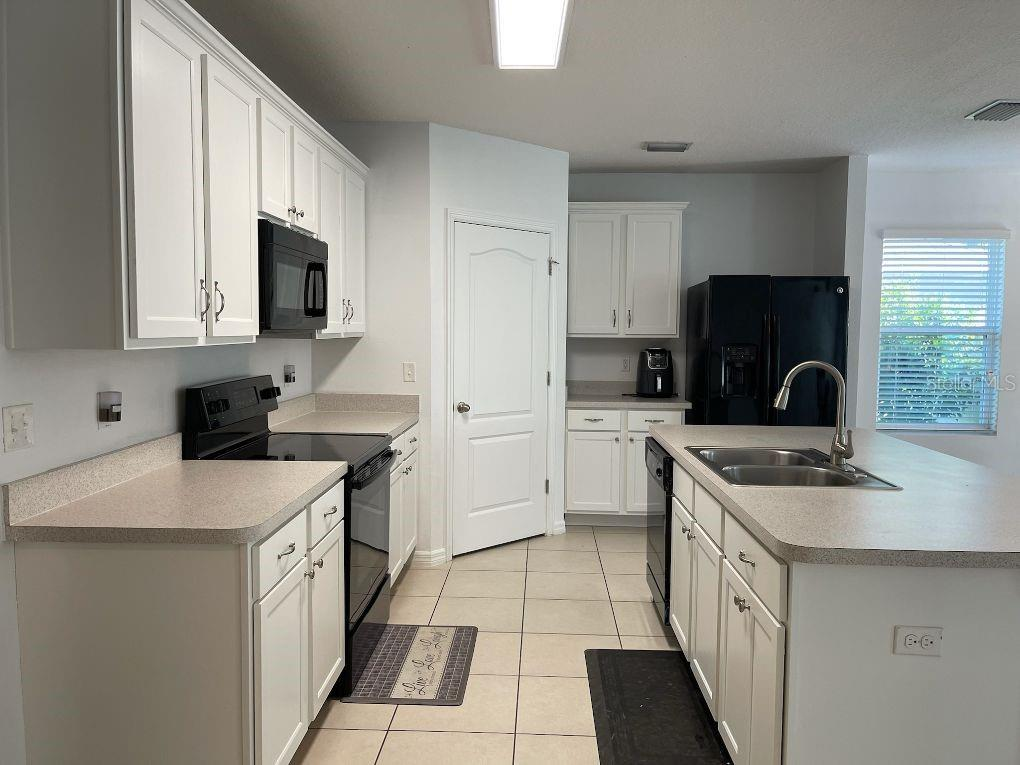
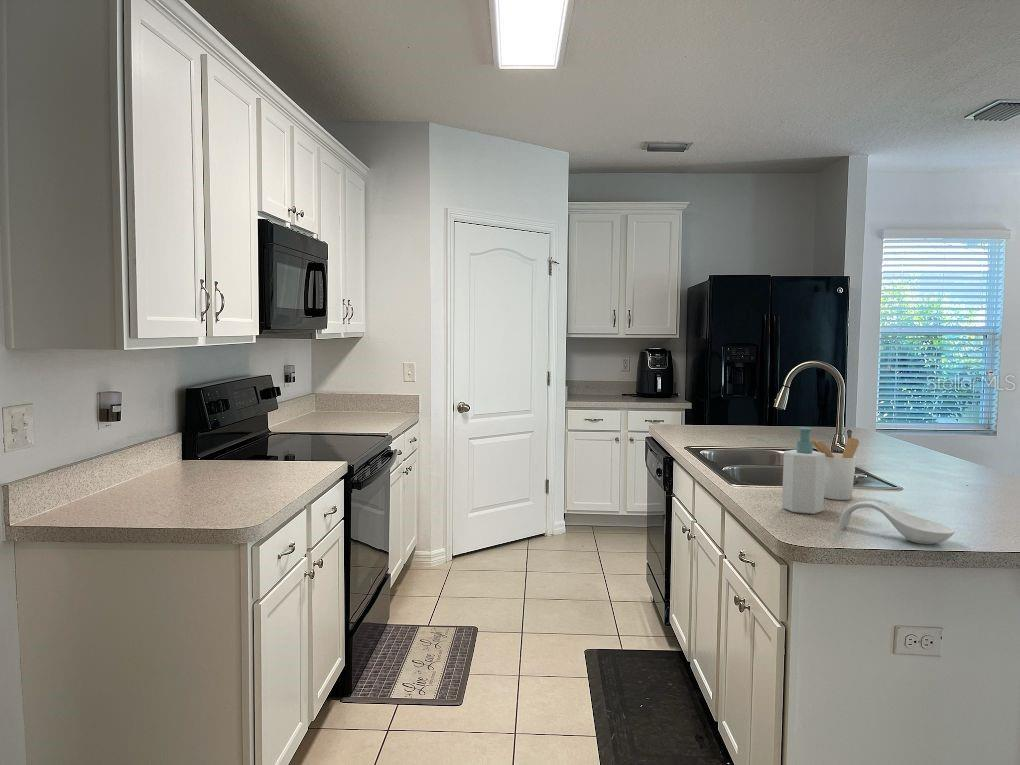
+ soap bottle (803, 468)
+ spoon rest (895, 521)
+ utensil holder (830, 466)
